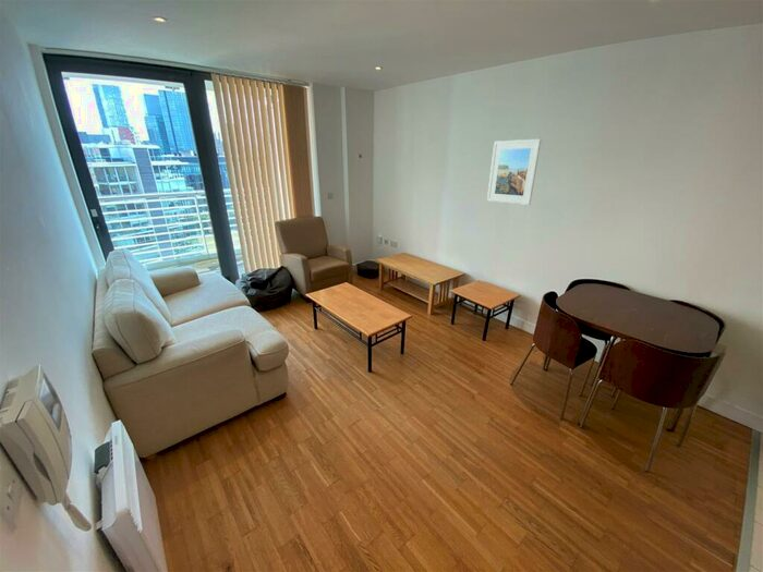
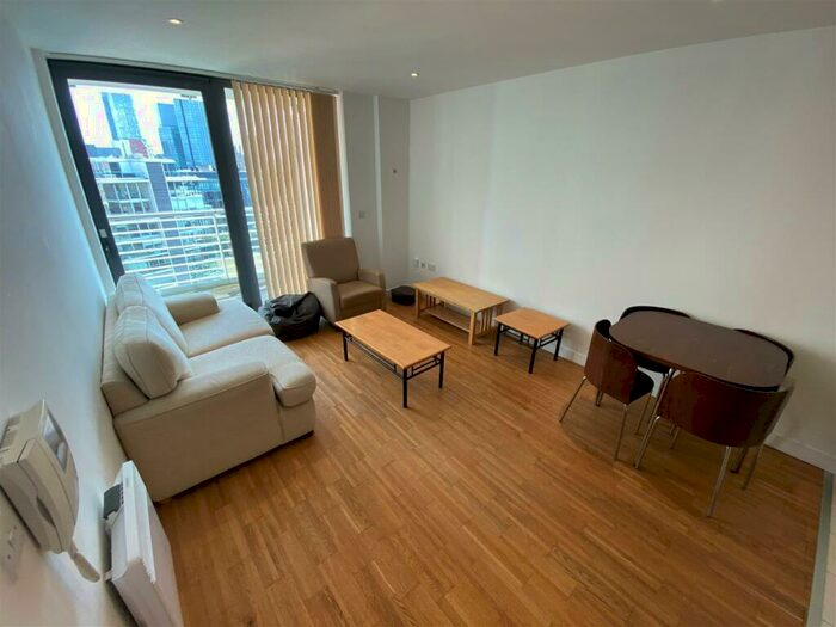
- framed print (511, 172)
